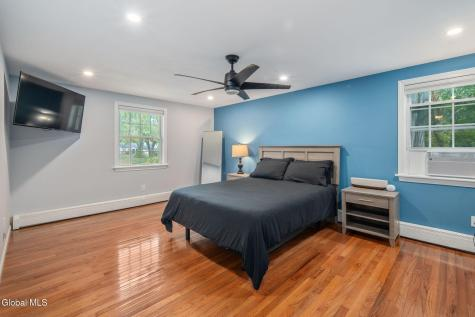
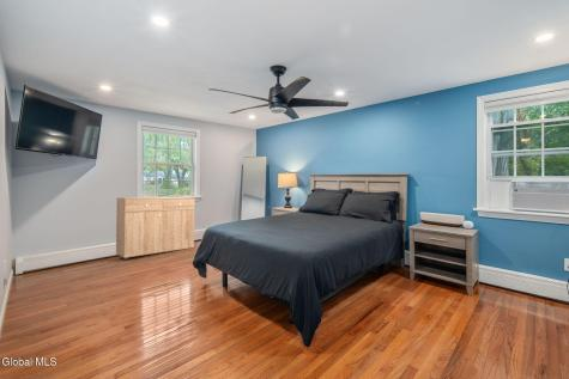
+ dresser (157, 224)
